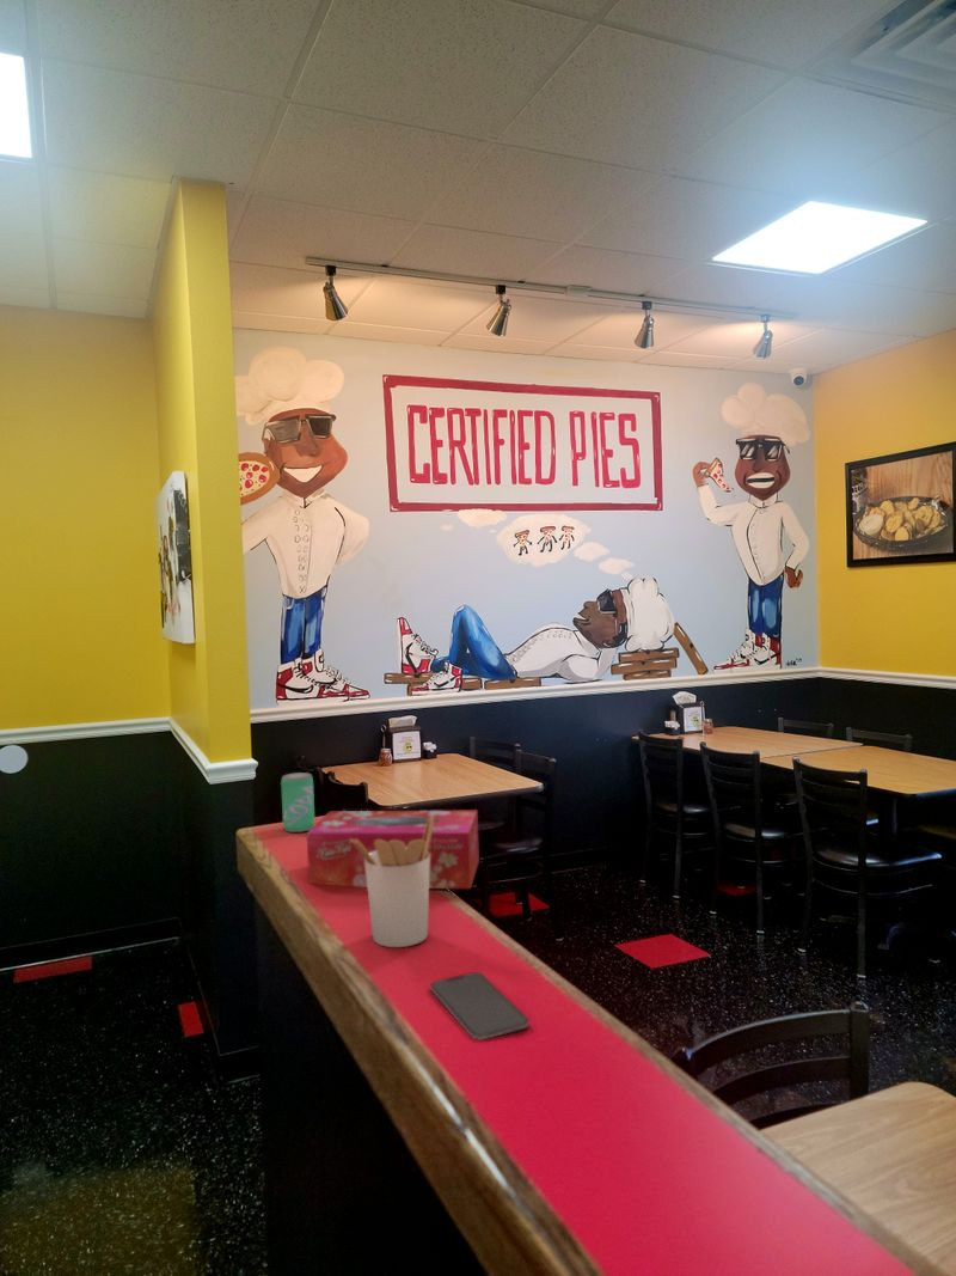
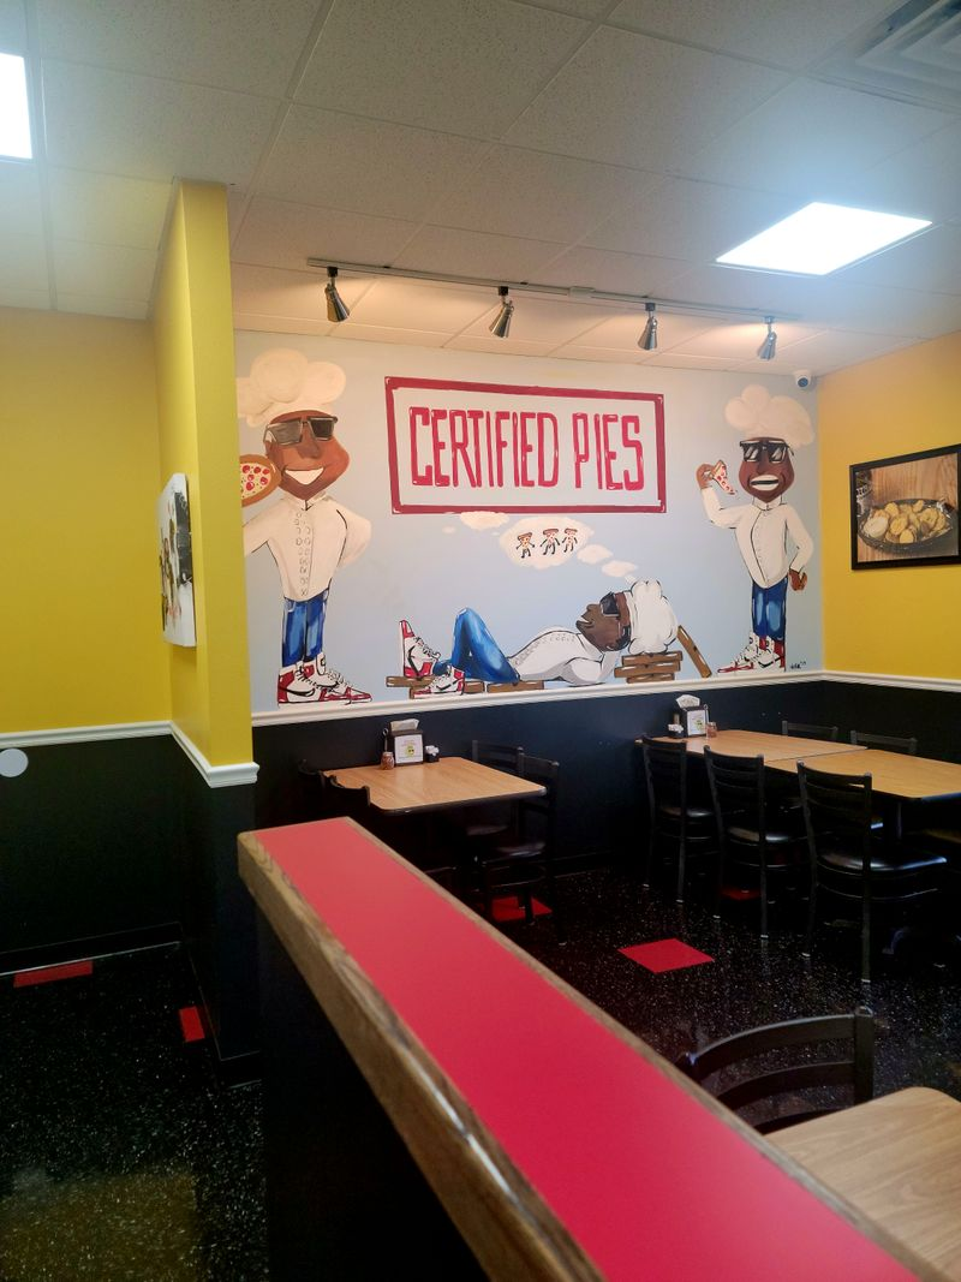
- tissue box (396, 840)
- utensil holder (399, 881)
- beverage can (298, 801)
- smartphone (477, 1003)
